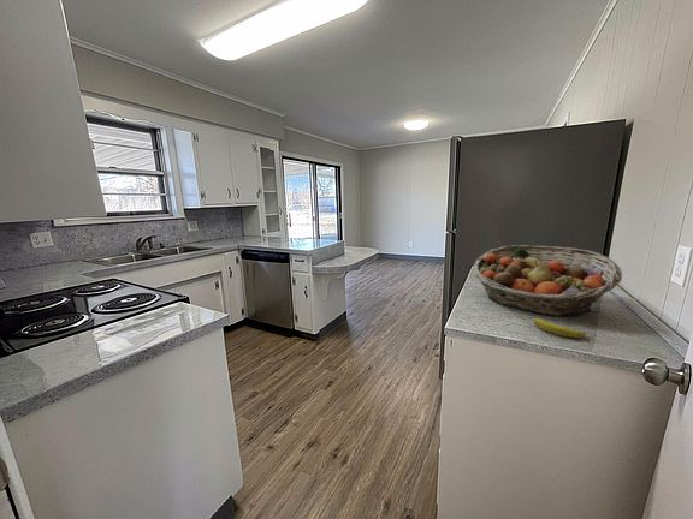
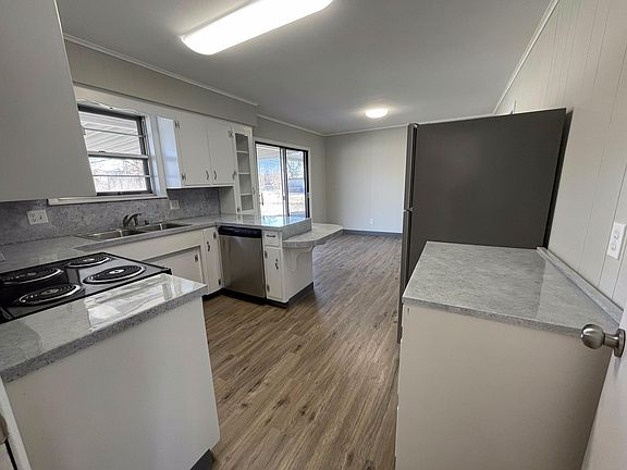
- fruit basket (537, 276)
- banana (557, 327)
